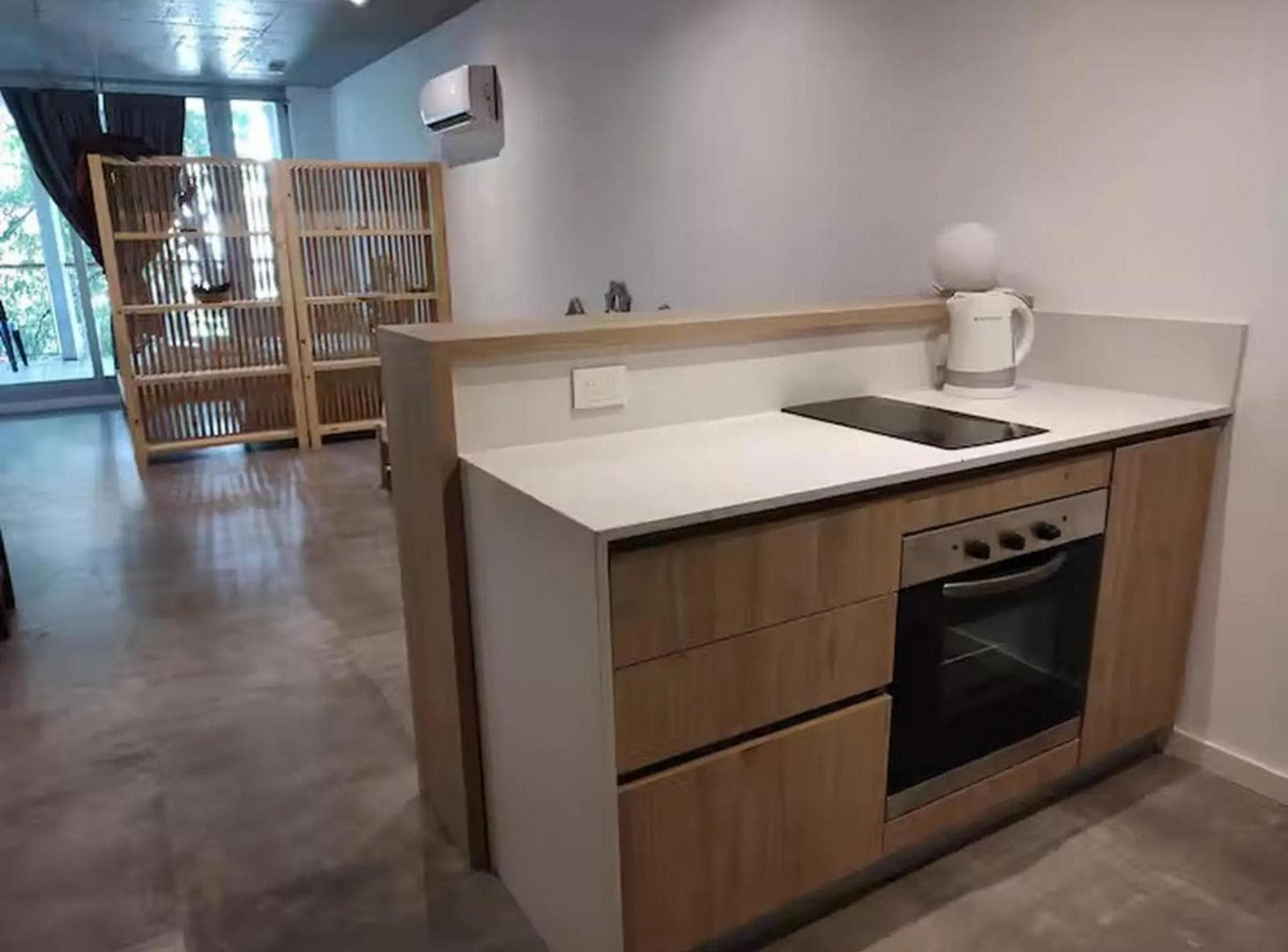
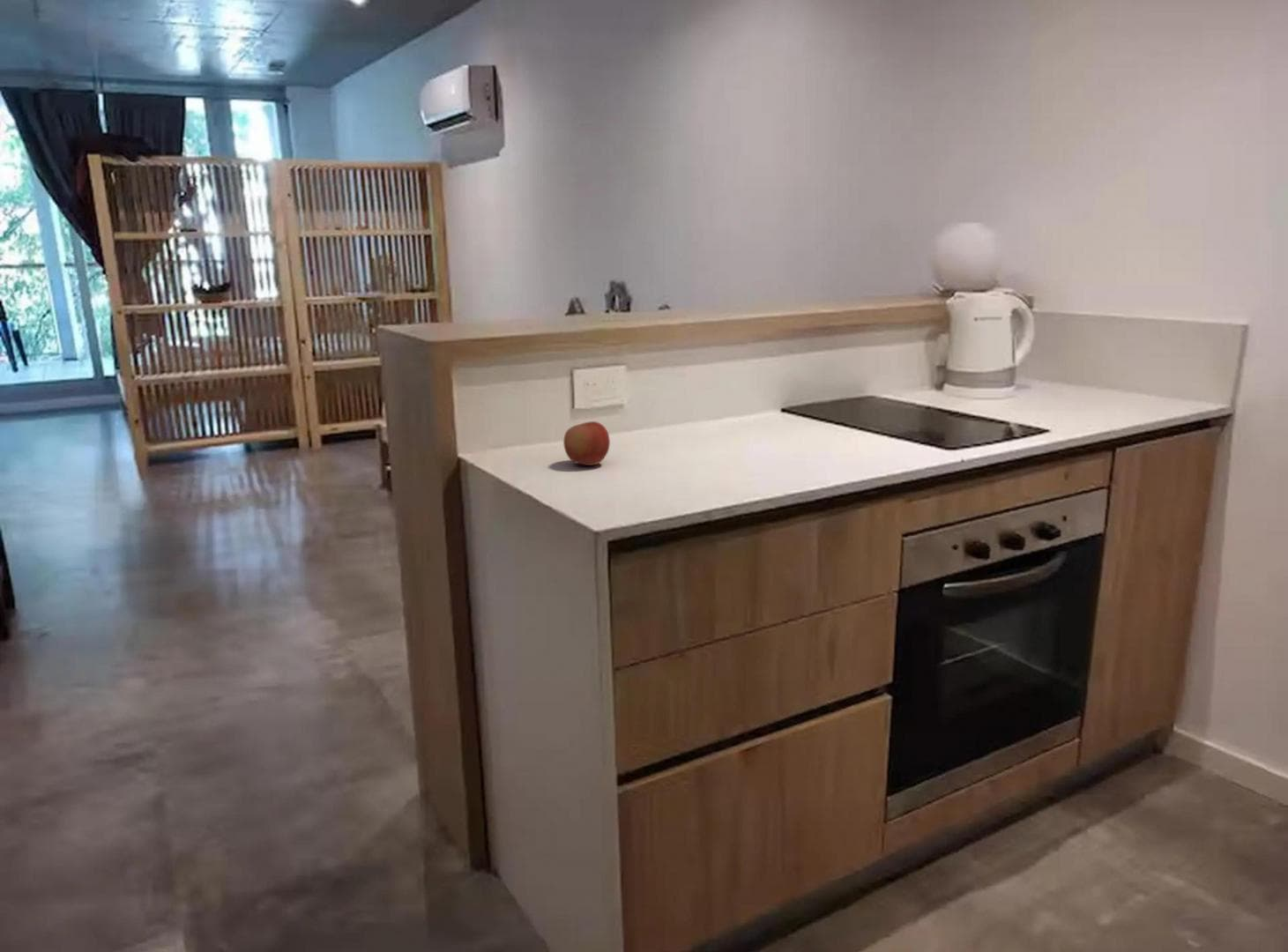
+ apple (586, 442)
